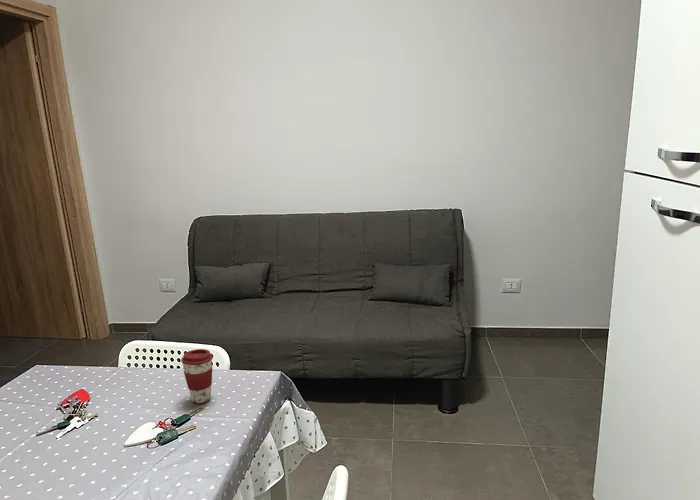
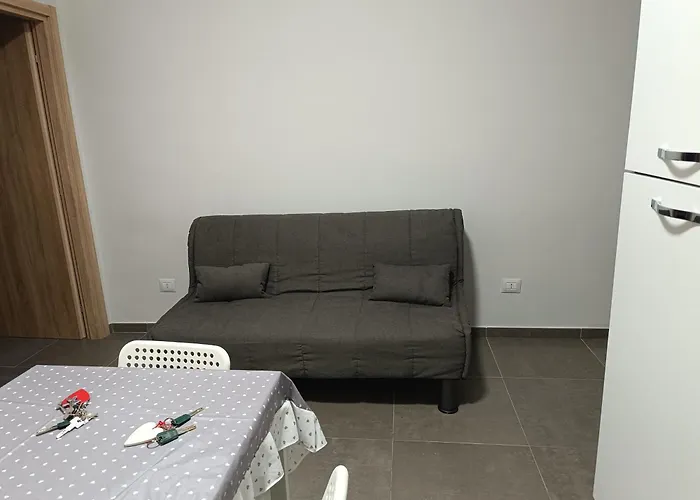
- coffee cup (199, 376)
